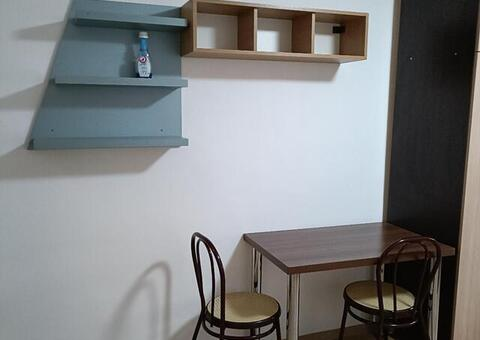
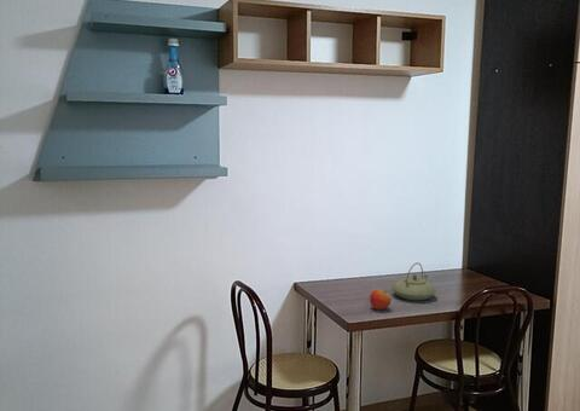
+ apple (379, 299)
+ teapot (416, 278)
